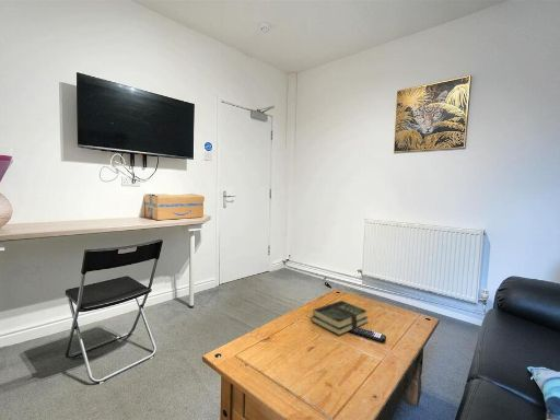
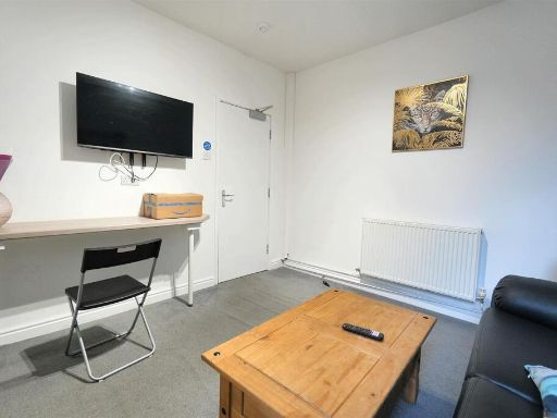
- book (339, 315)
